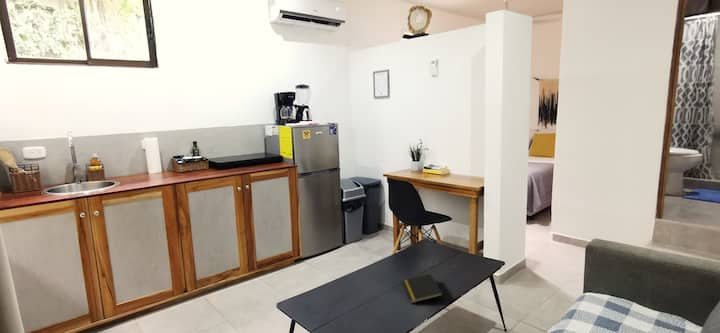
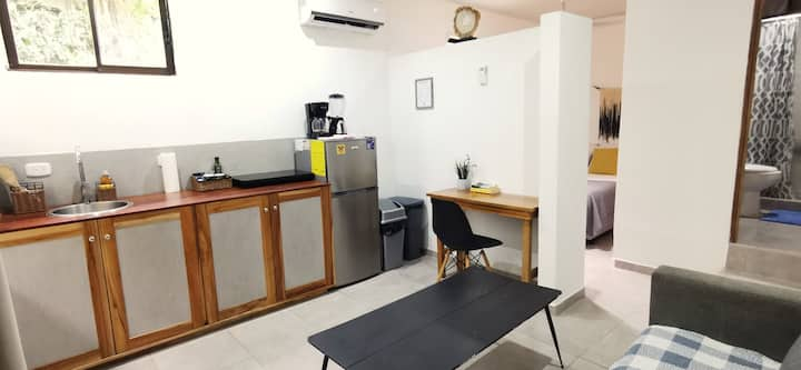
- notepad (421, 287)
